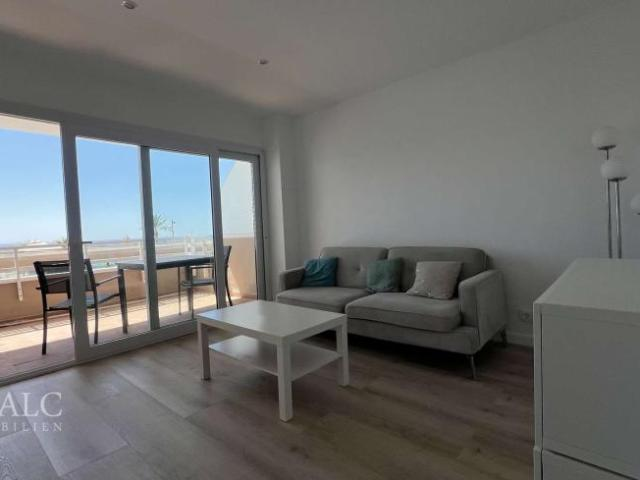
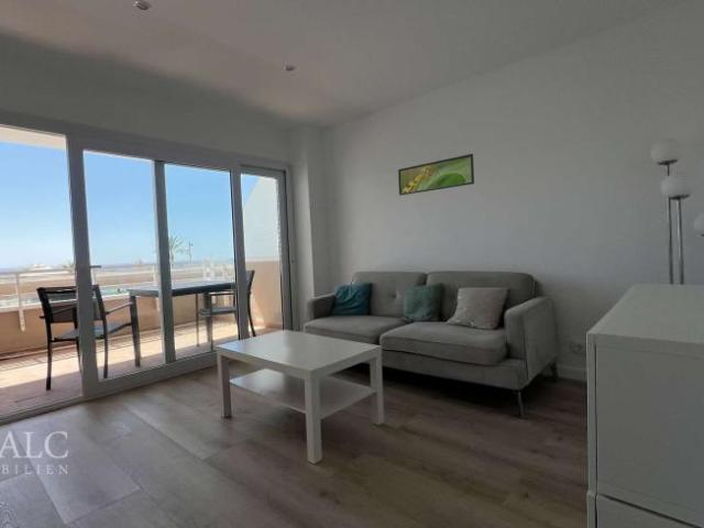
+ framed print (433, 176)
